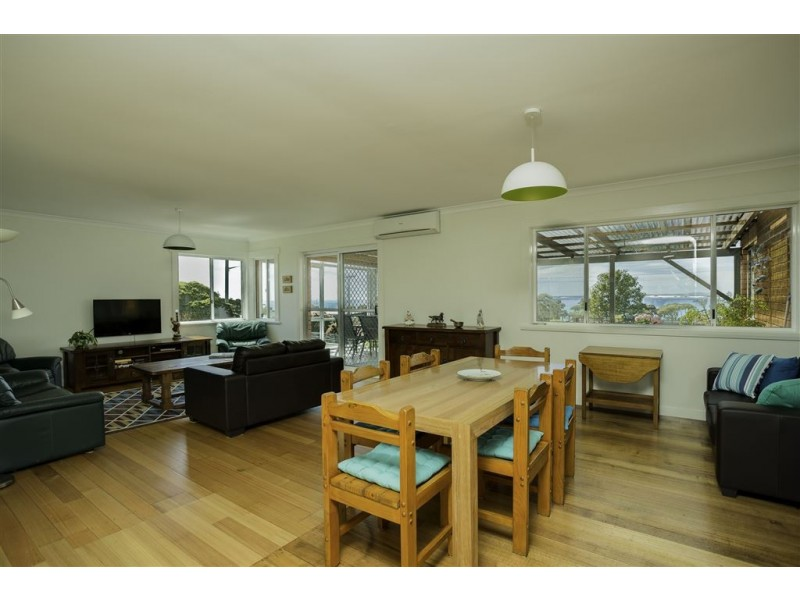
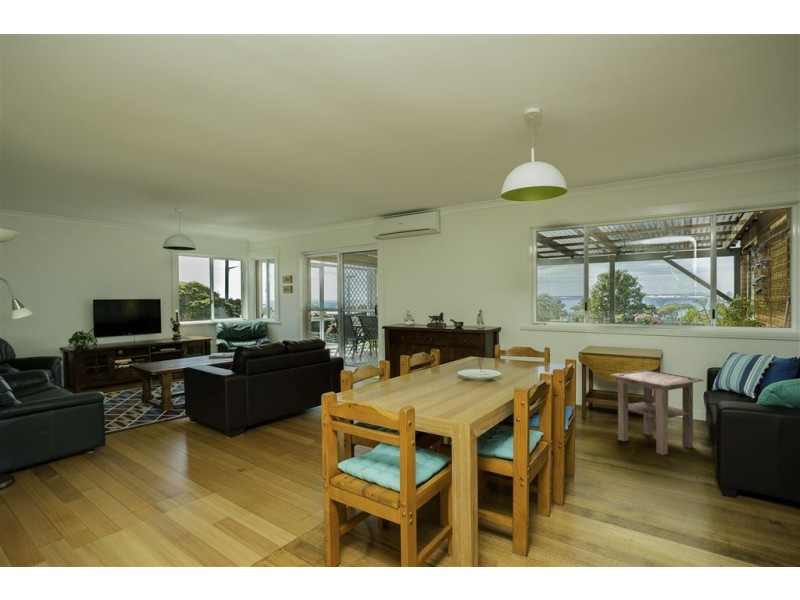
+ side table (654, 409)
